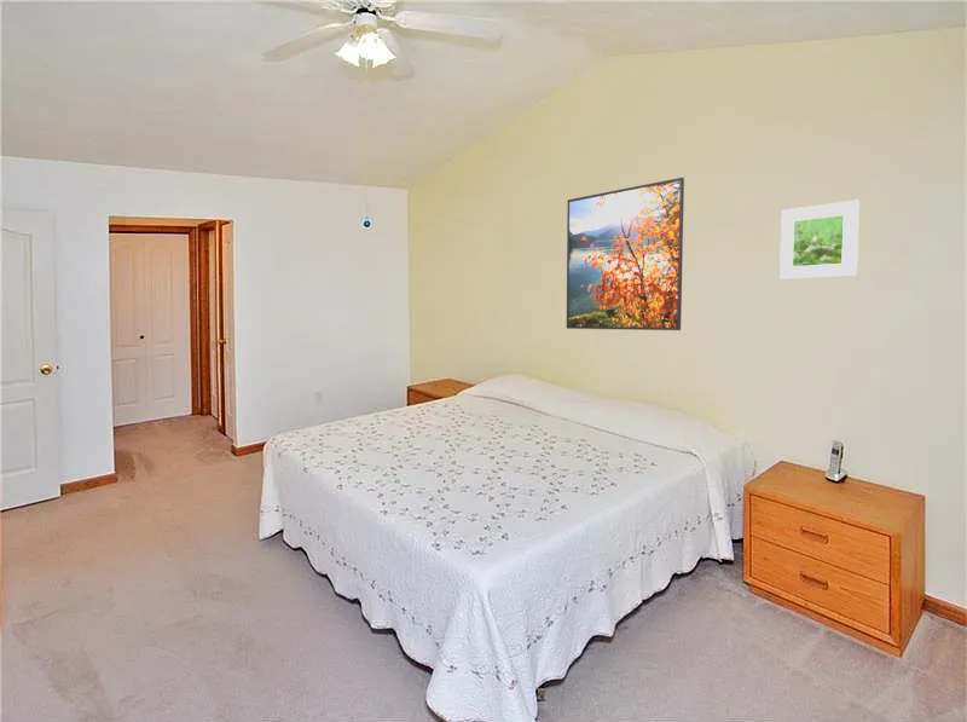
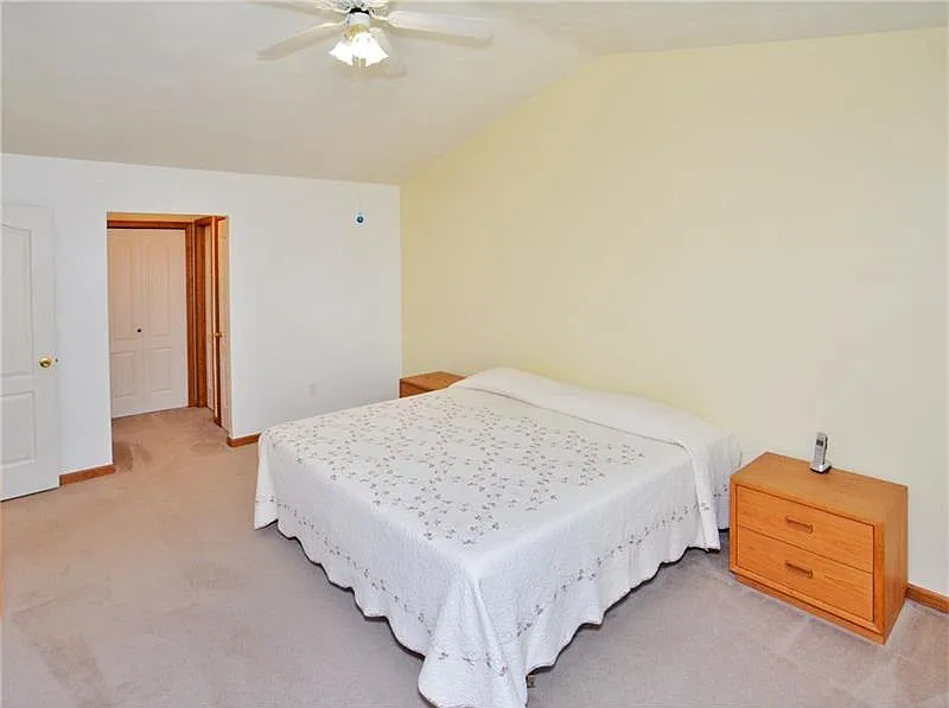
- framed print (817, 241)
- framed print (619, 260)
